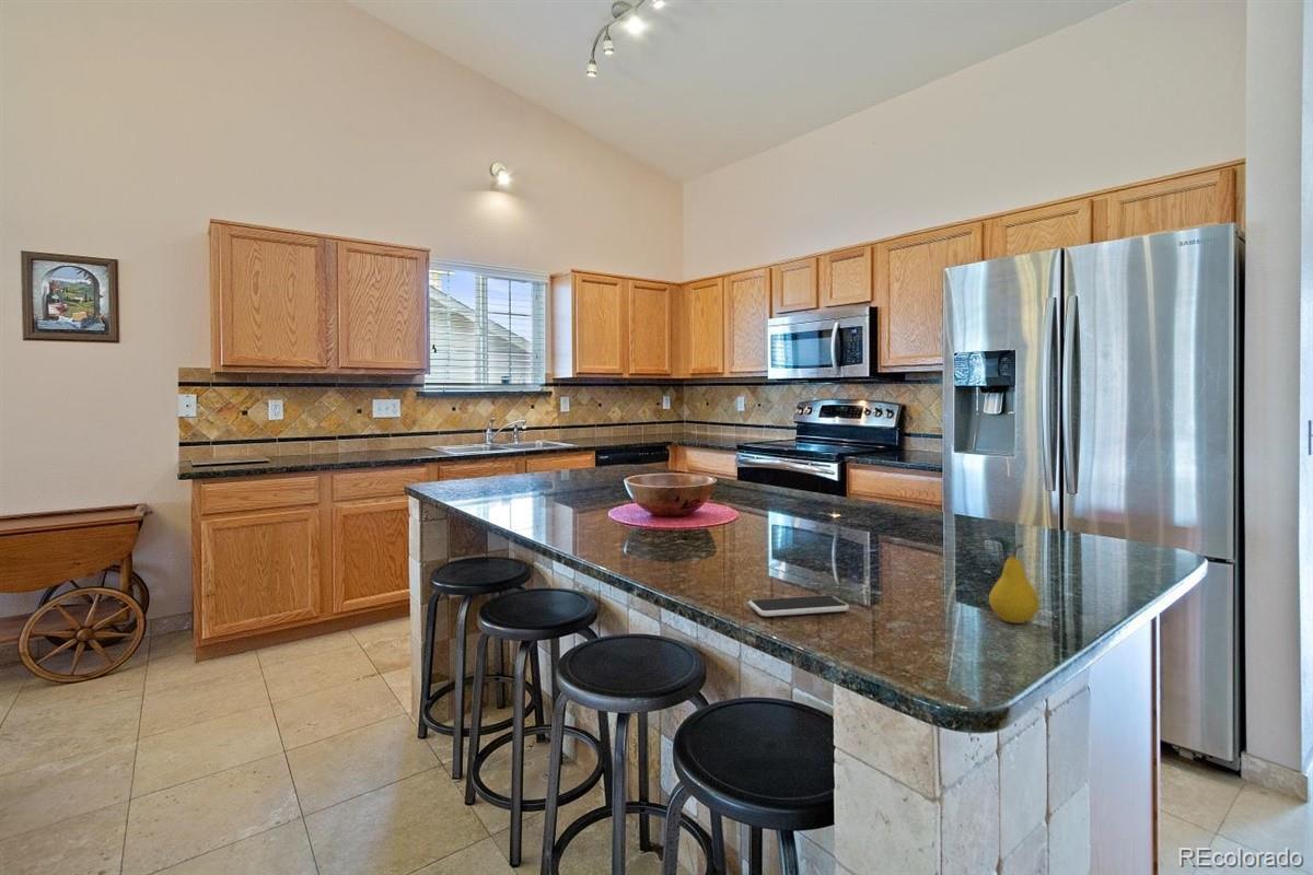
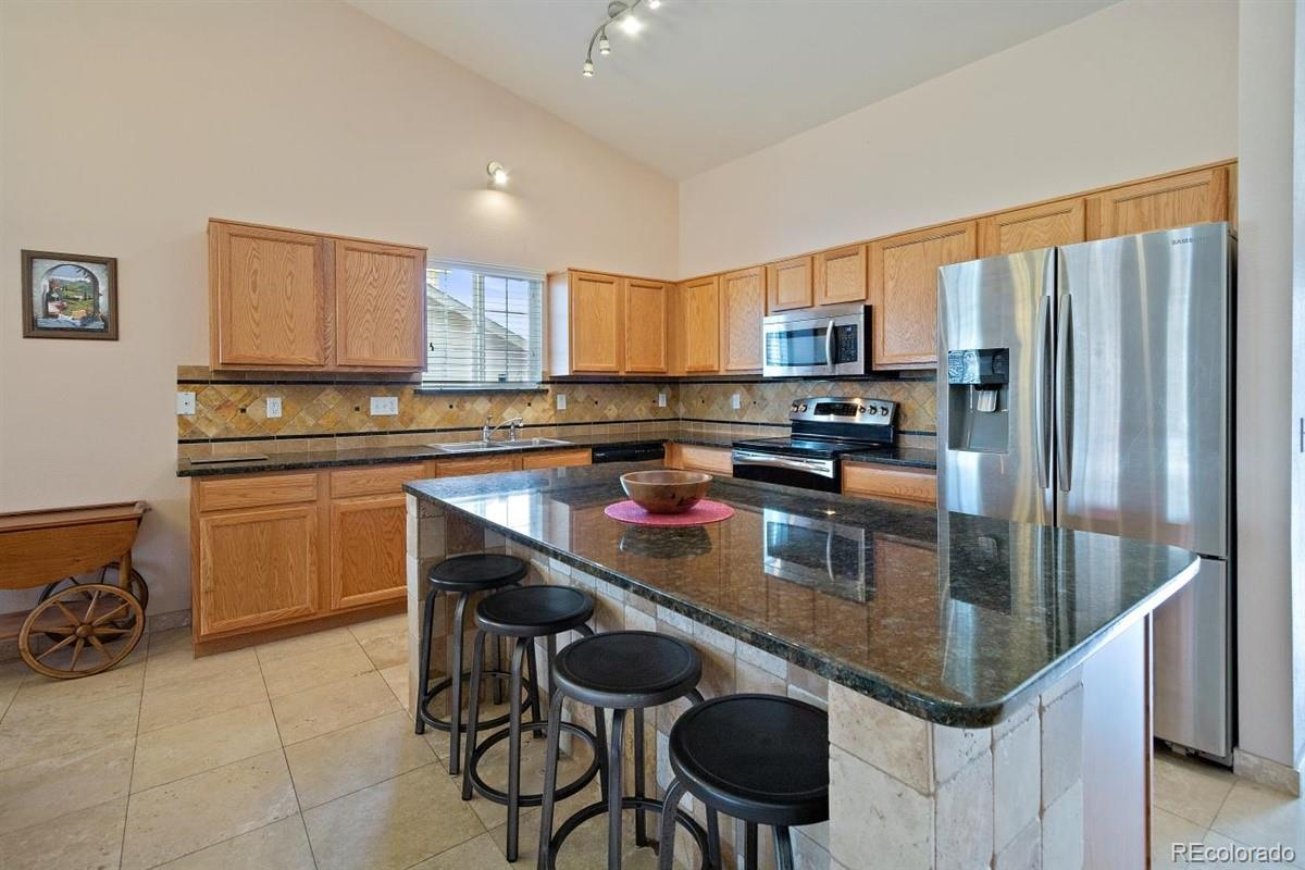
- fruit (1013, 581)
- smartphone (798, 605)
